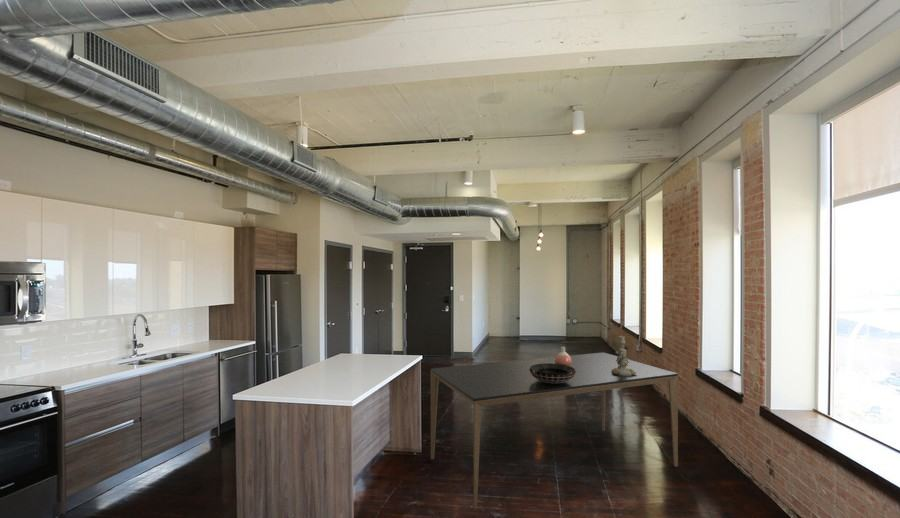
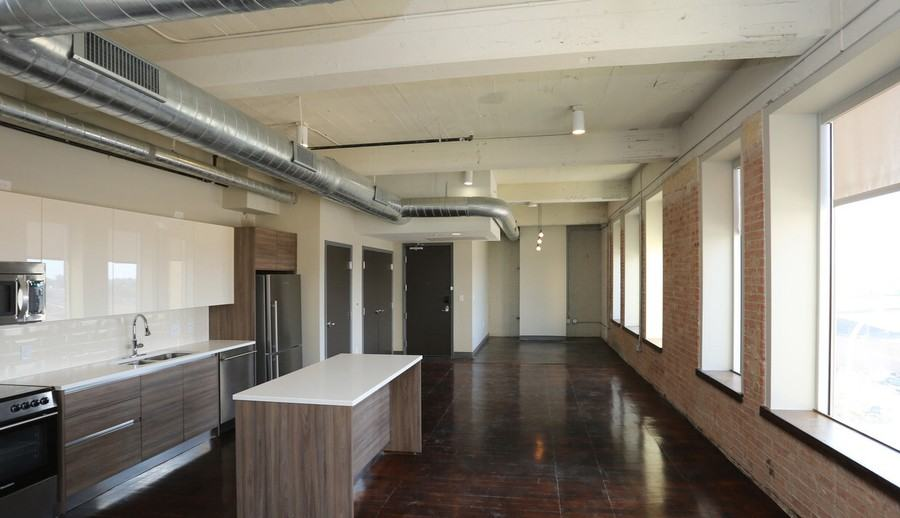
- vase (563, 357)
- candlestick (623, 354)
- dining table (547, 397)
- decorative bowl (551, 374)
